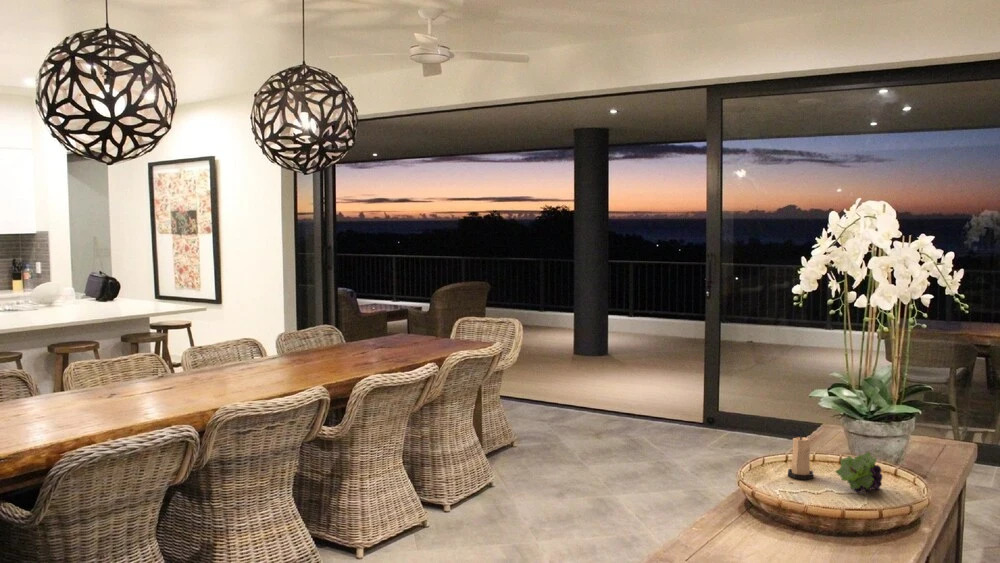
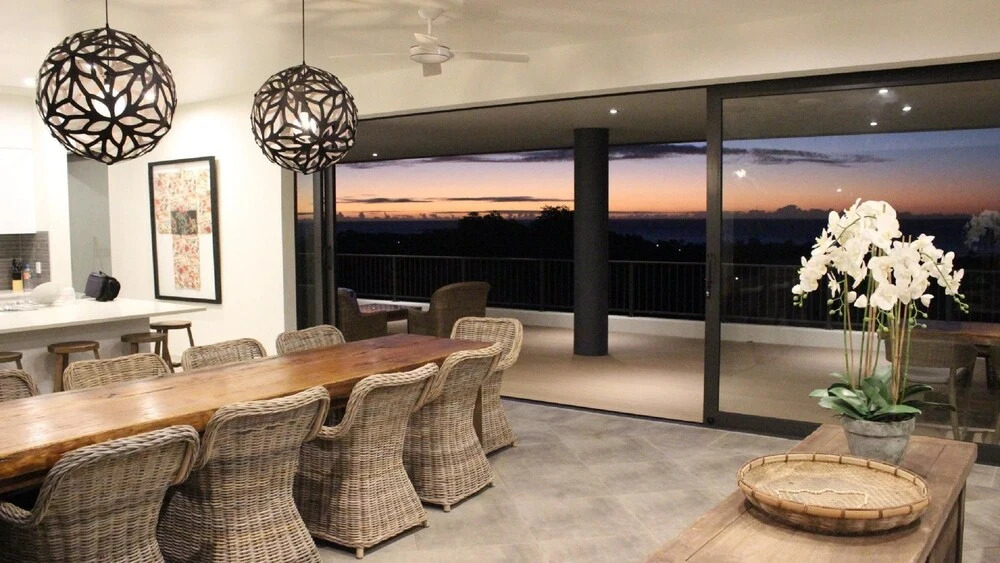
- candle (800, 454)
- fruit (860, 471)
